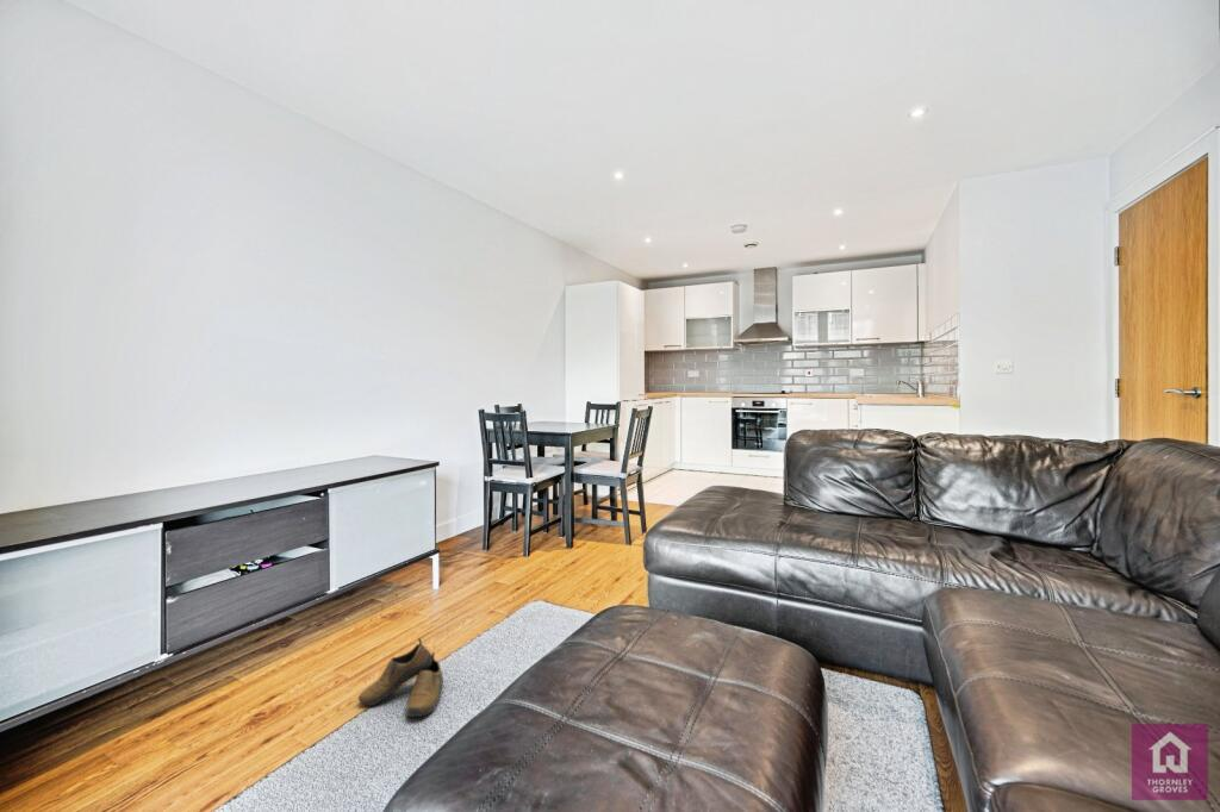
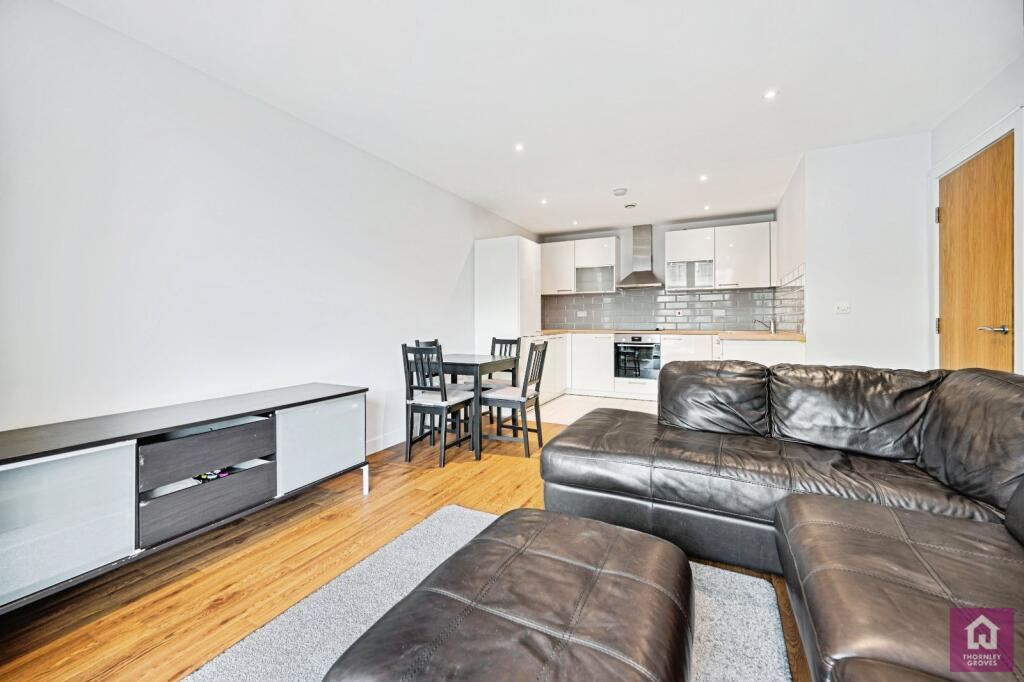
- shoe (400, 673)
